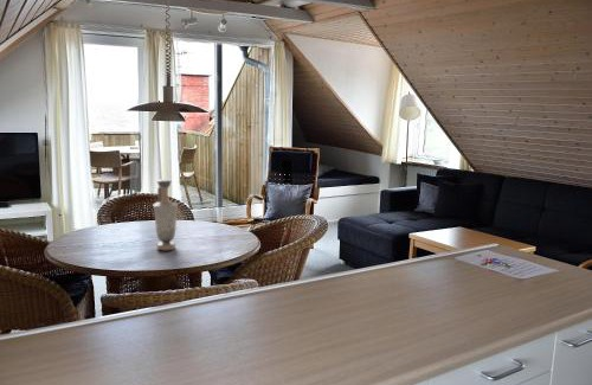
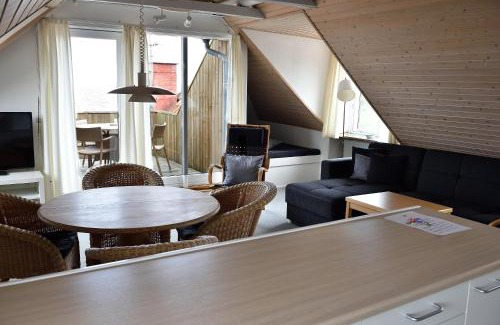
- vase (165, 214)
